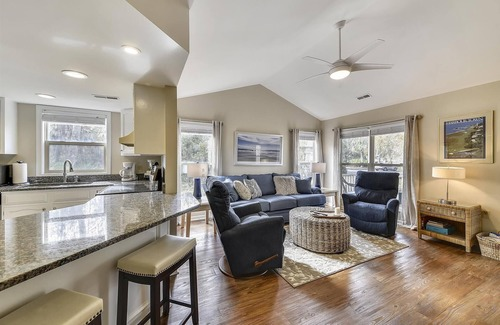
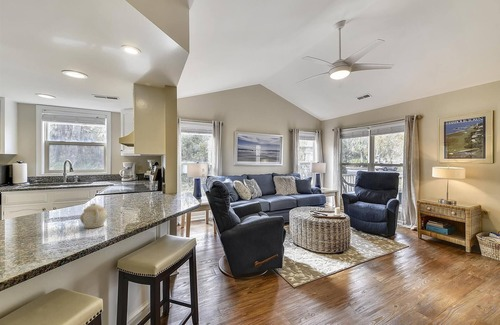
+ teapot (94, 214)
